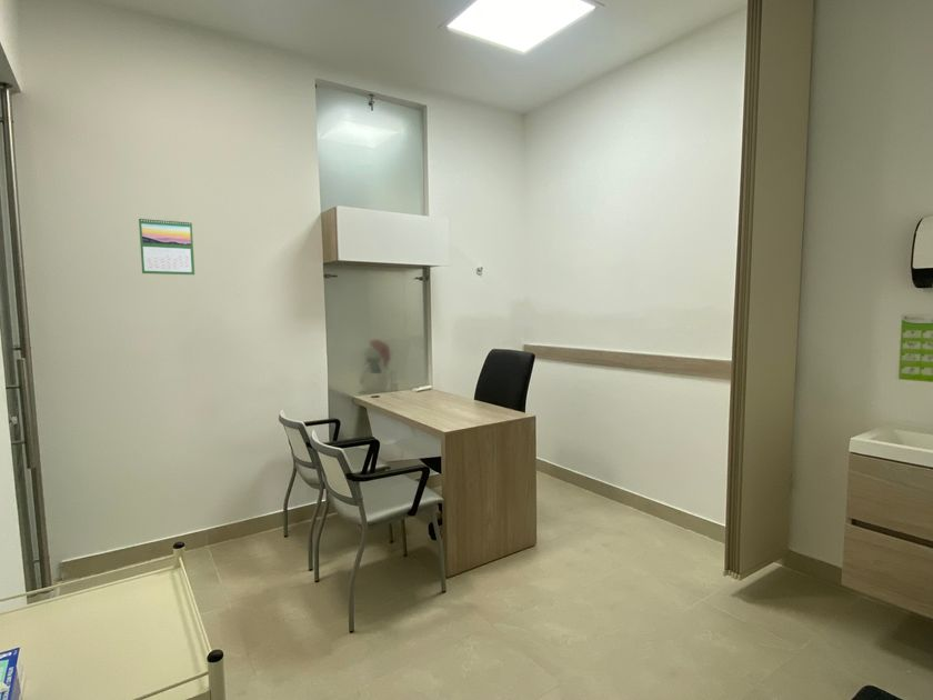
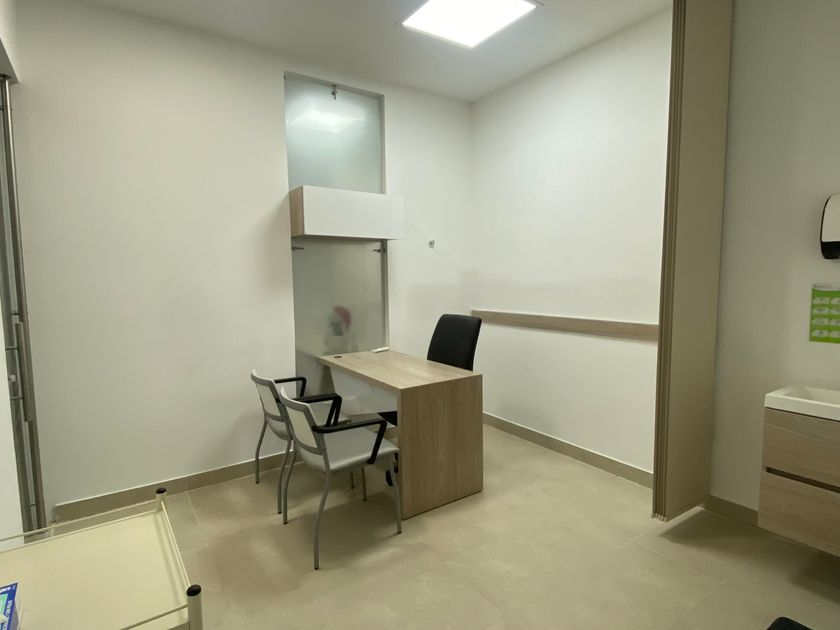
- calendar (167, 246)
